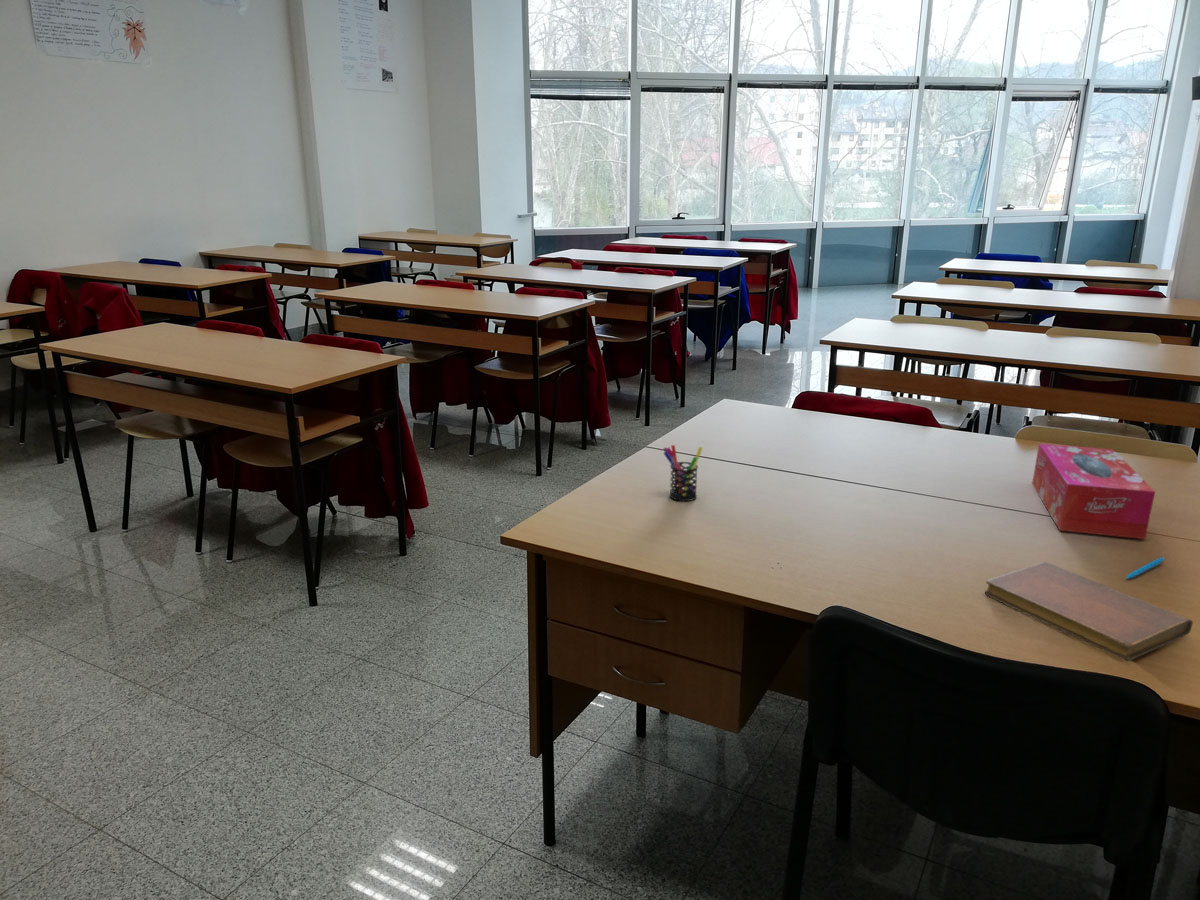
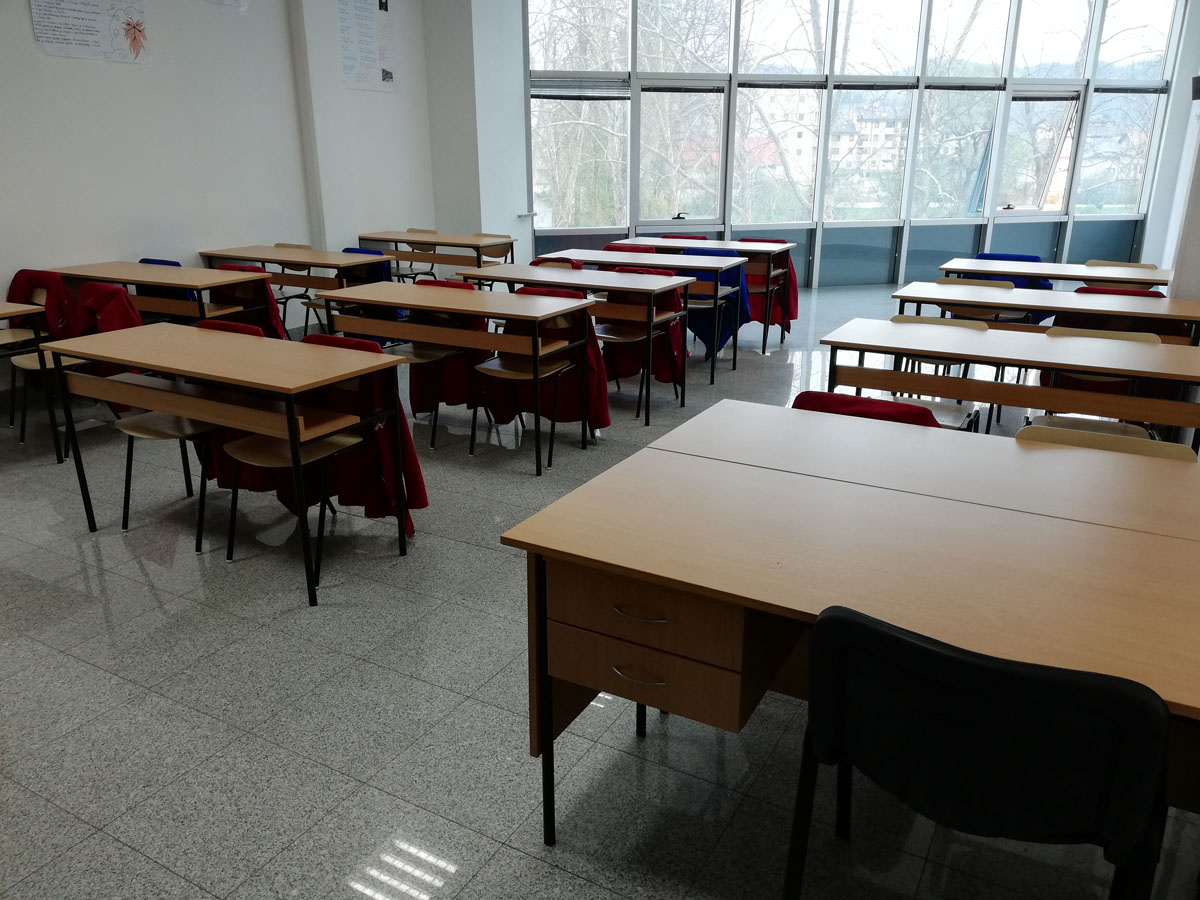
- pen (1145, 567)
- pen holder (684, 471)
- notebook (1083, 605)
- tissue box (1087, 487)
